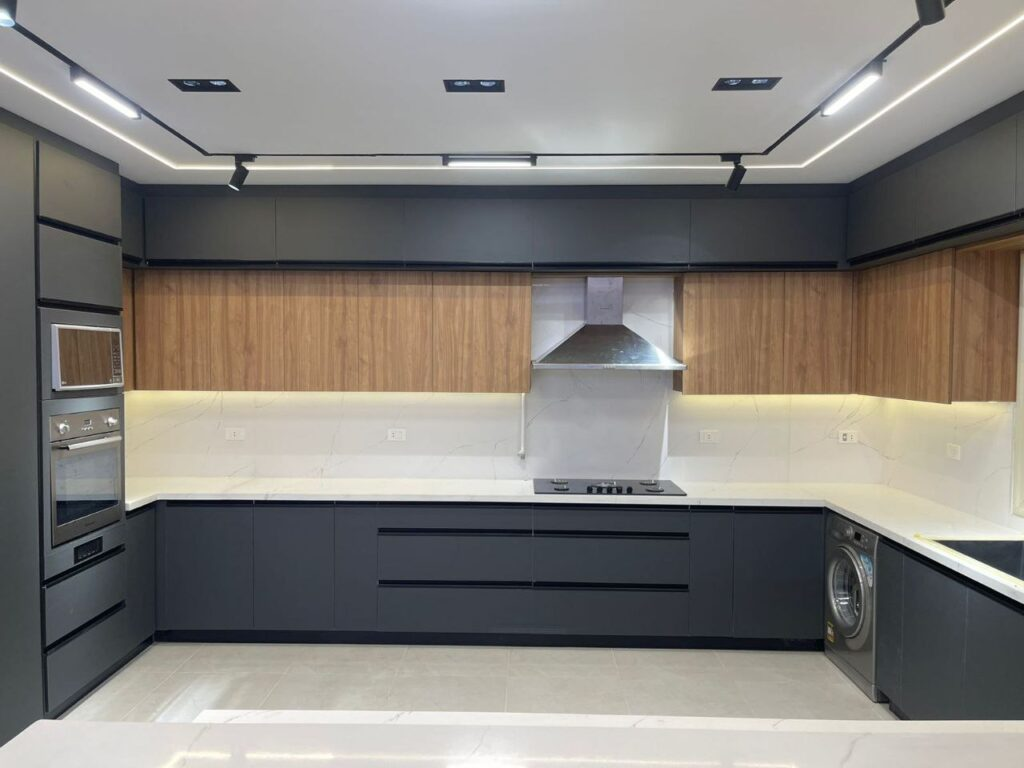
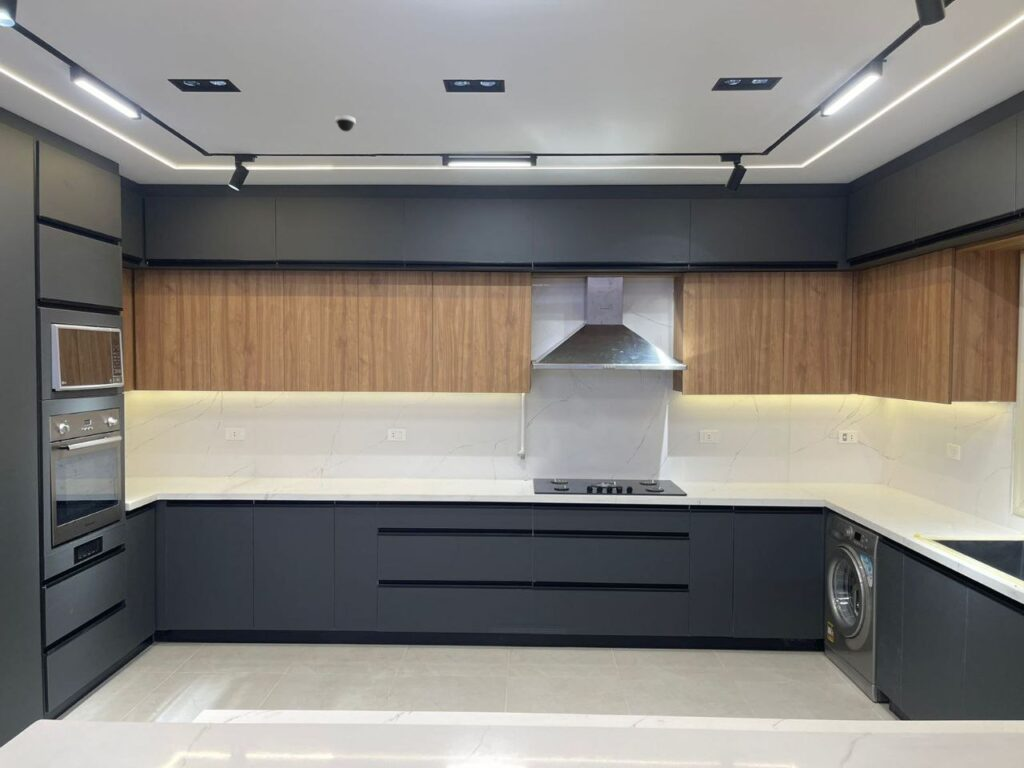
+ dome security camera (345, 124)
